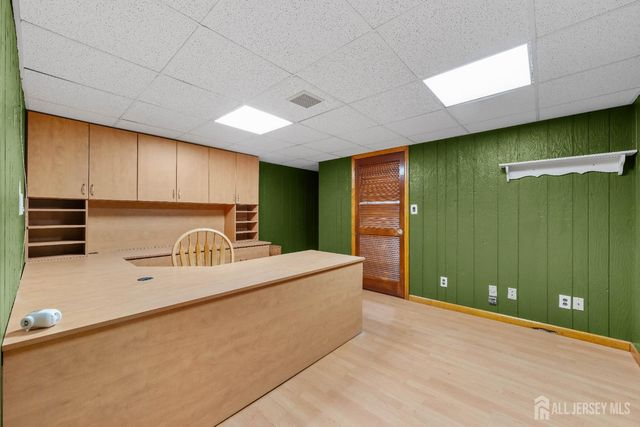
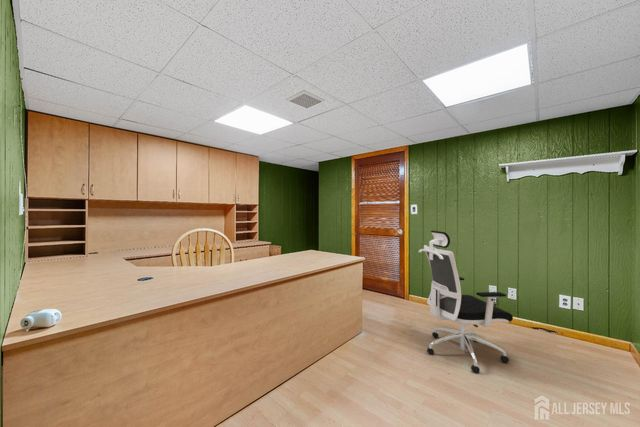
+ office chair (460, 291)
